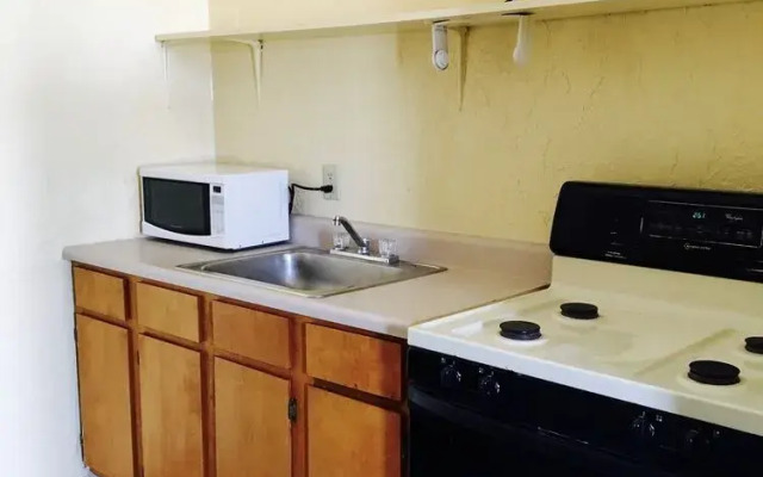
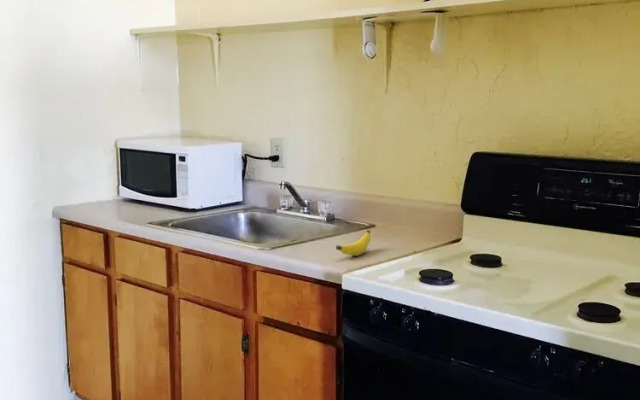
+ banana (357, 245)
